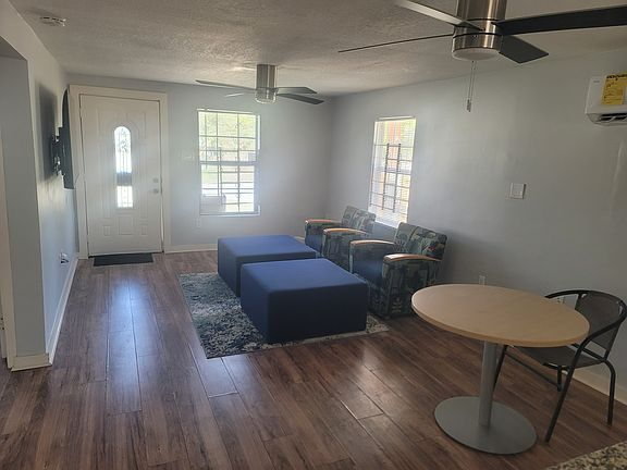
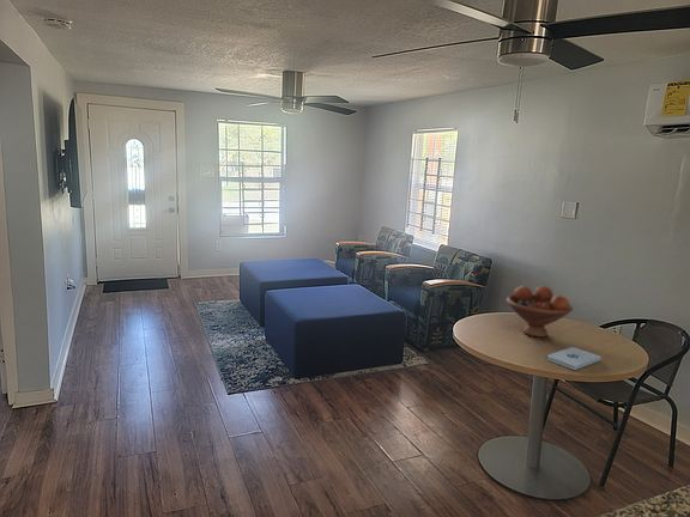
+ notepad (573, 358)
+ fruit bowl (537, 311)
